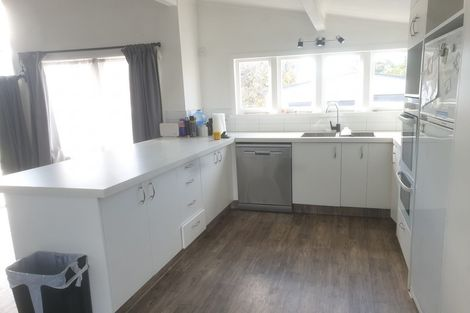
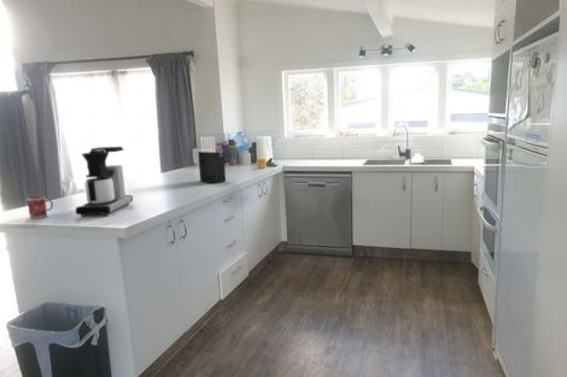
+ coffee maker (103, 179)
+ mug (41, 206)
+ knife block (212, 159)
